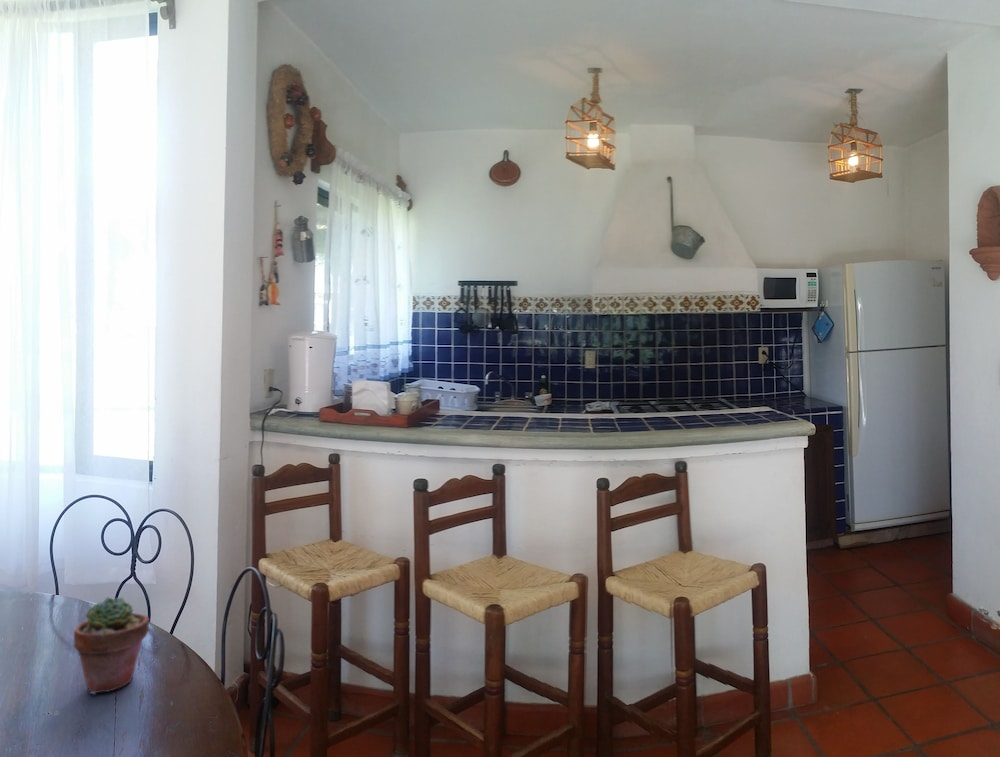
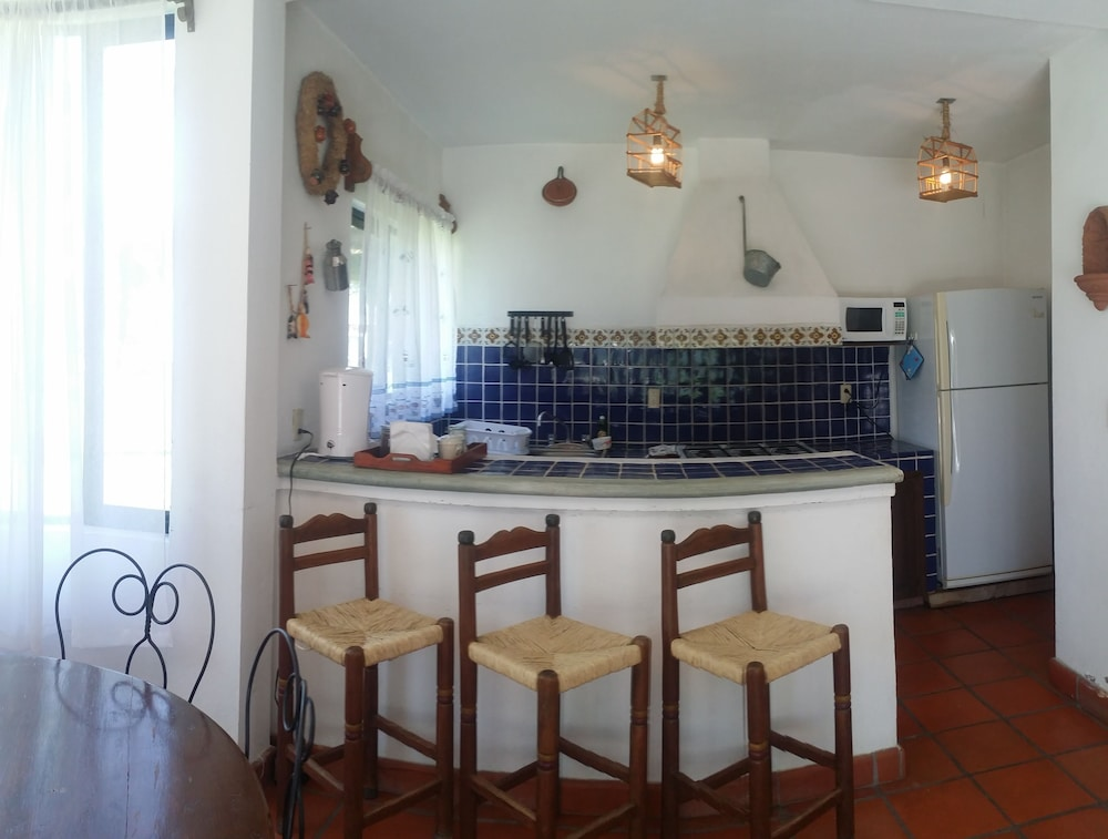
- potted succulent (111, 640)
